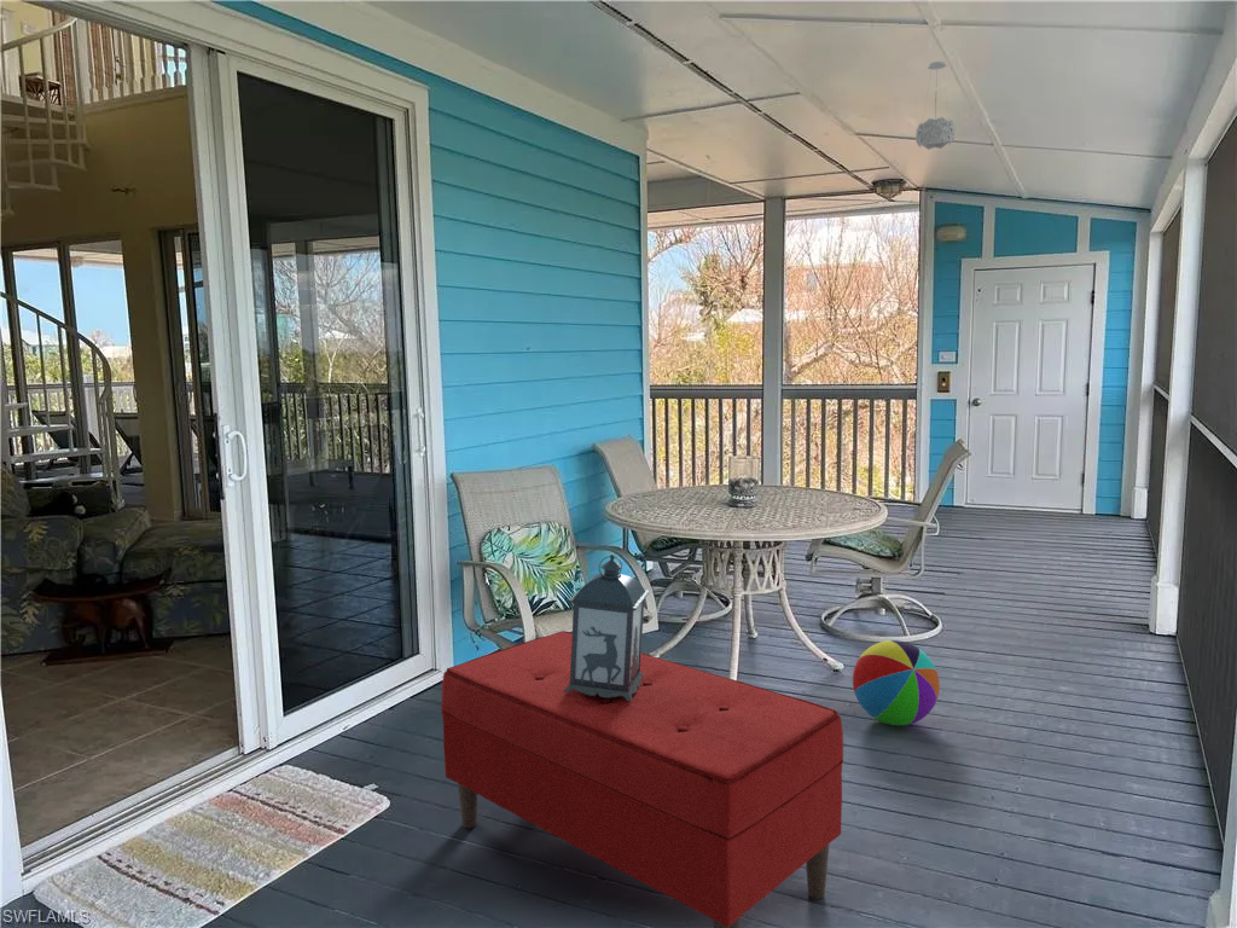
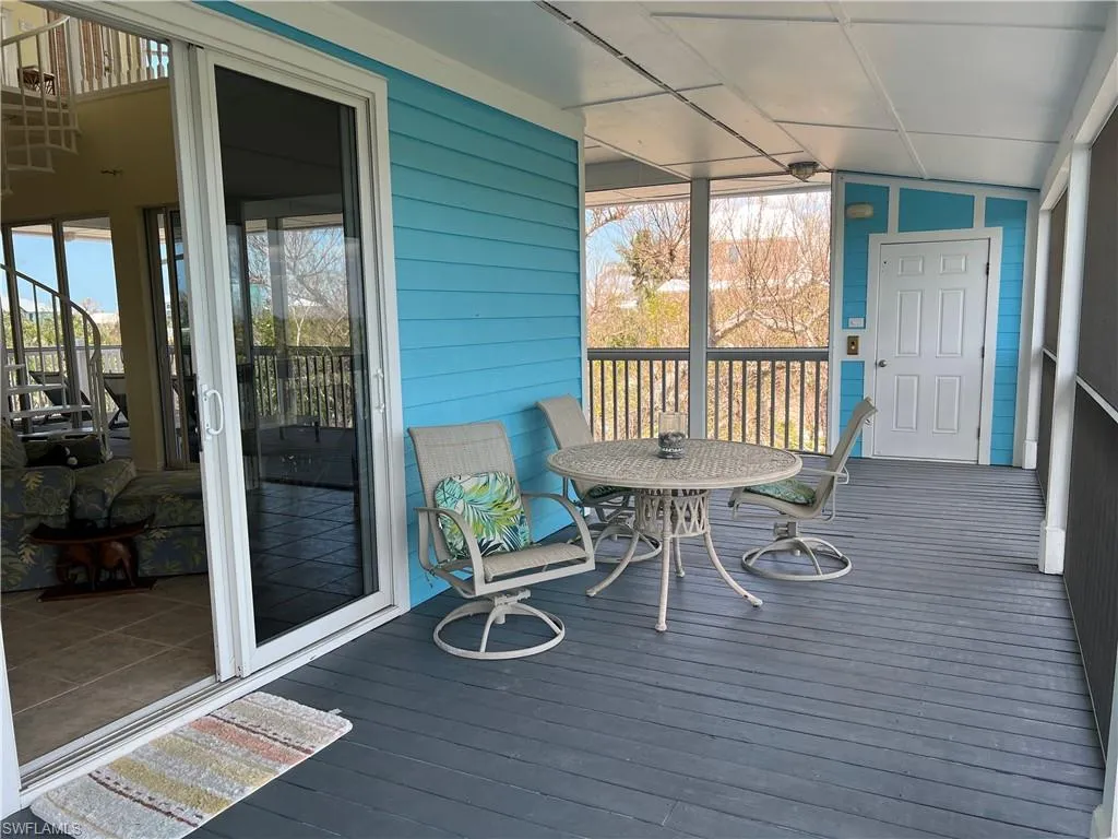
- lantern (604, 621)
- beach ball (895, 682)
- bench (628, 773)
- pendant light (935, 105)
